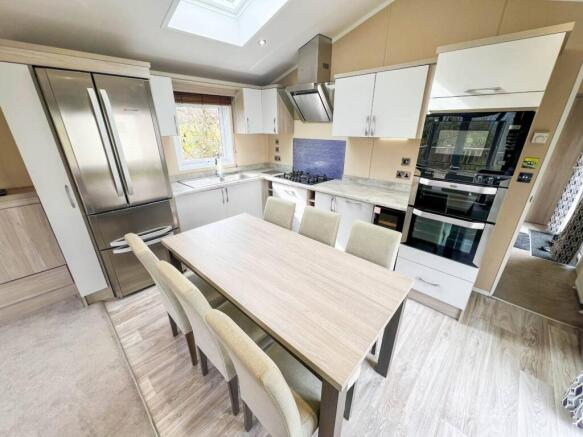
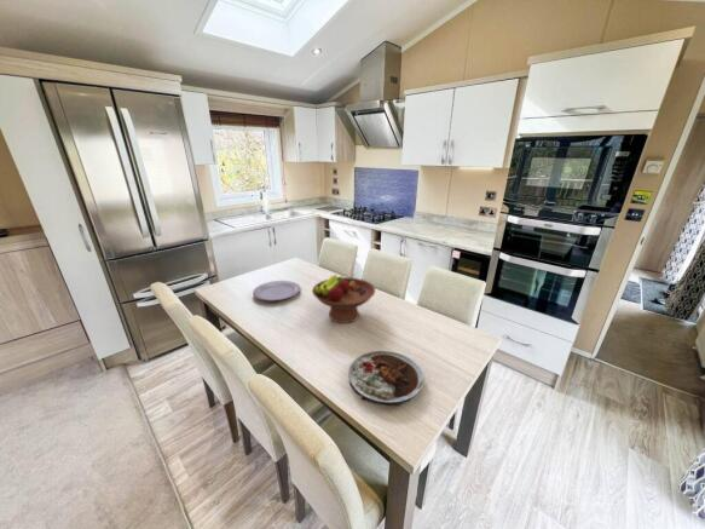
+ fruit bowl (343, 297)
+ plate (277, 291)
+ plate (385, 373)
